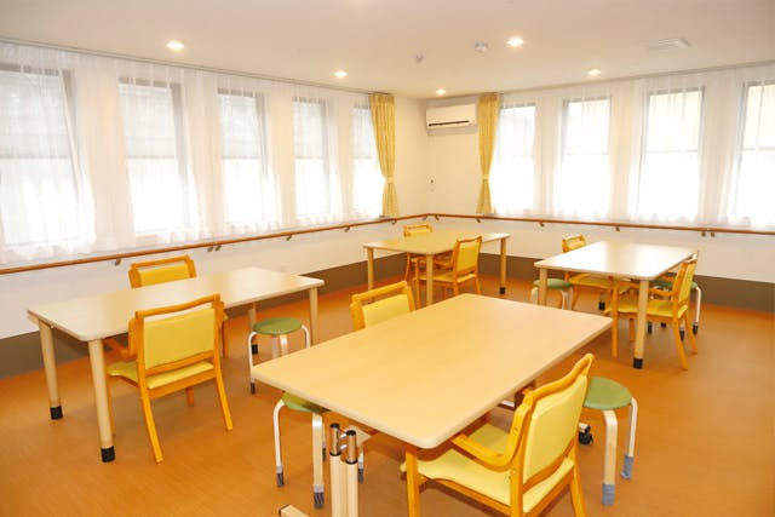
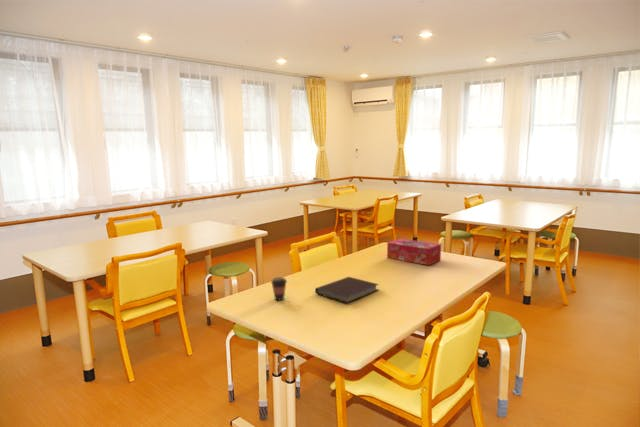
+ tissue box (413, 251)
+ coffee cup (279, 288)
+ notebook (347, 288)
